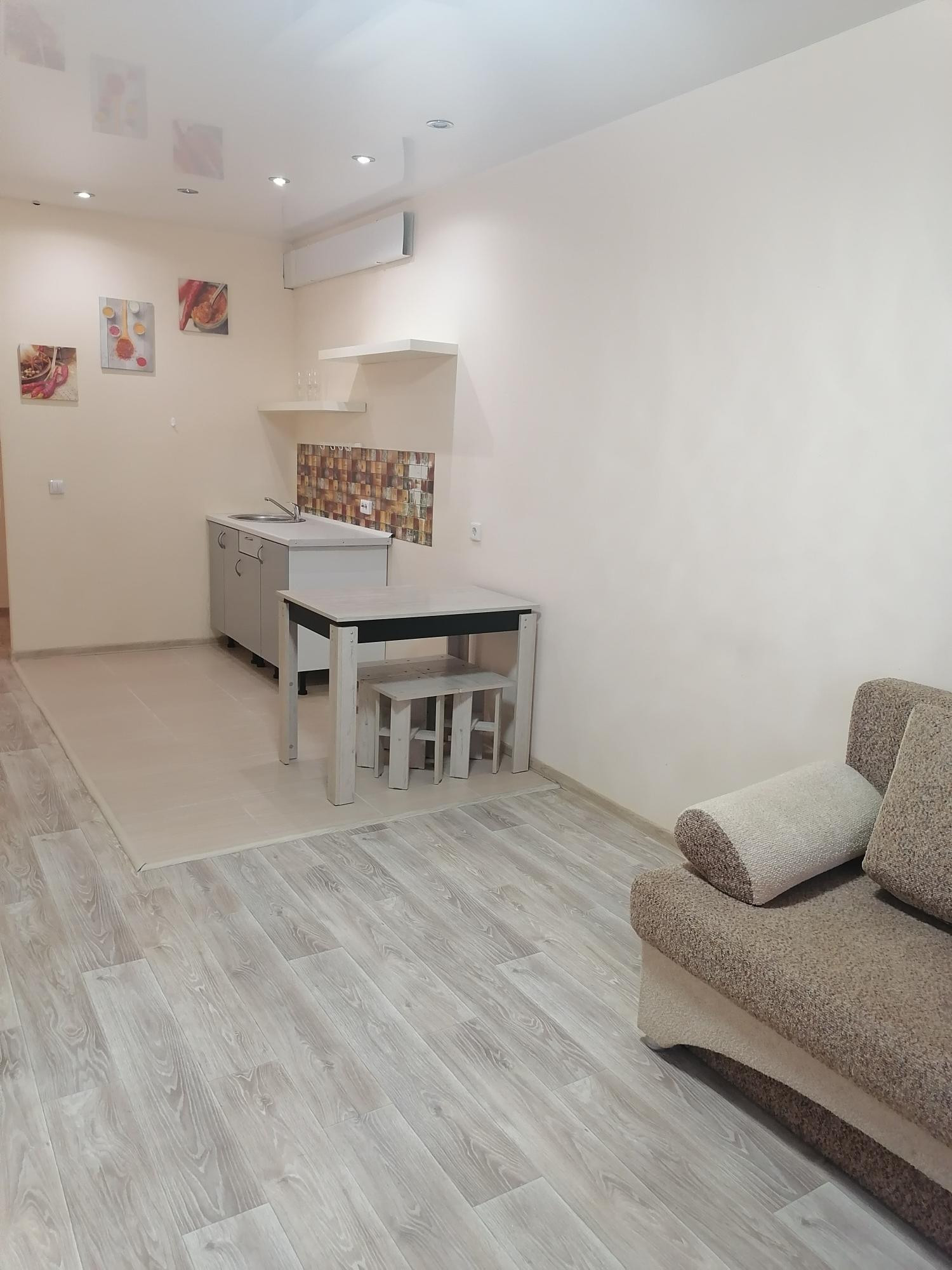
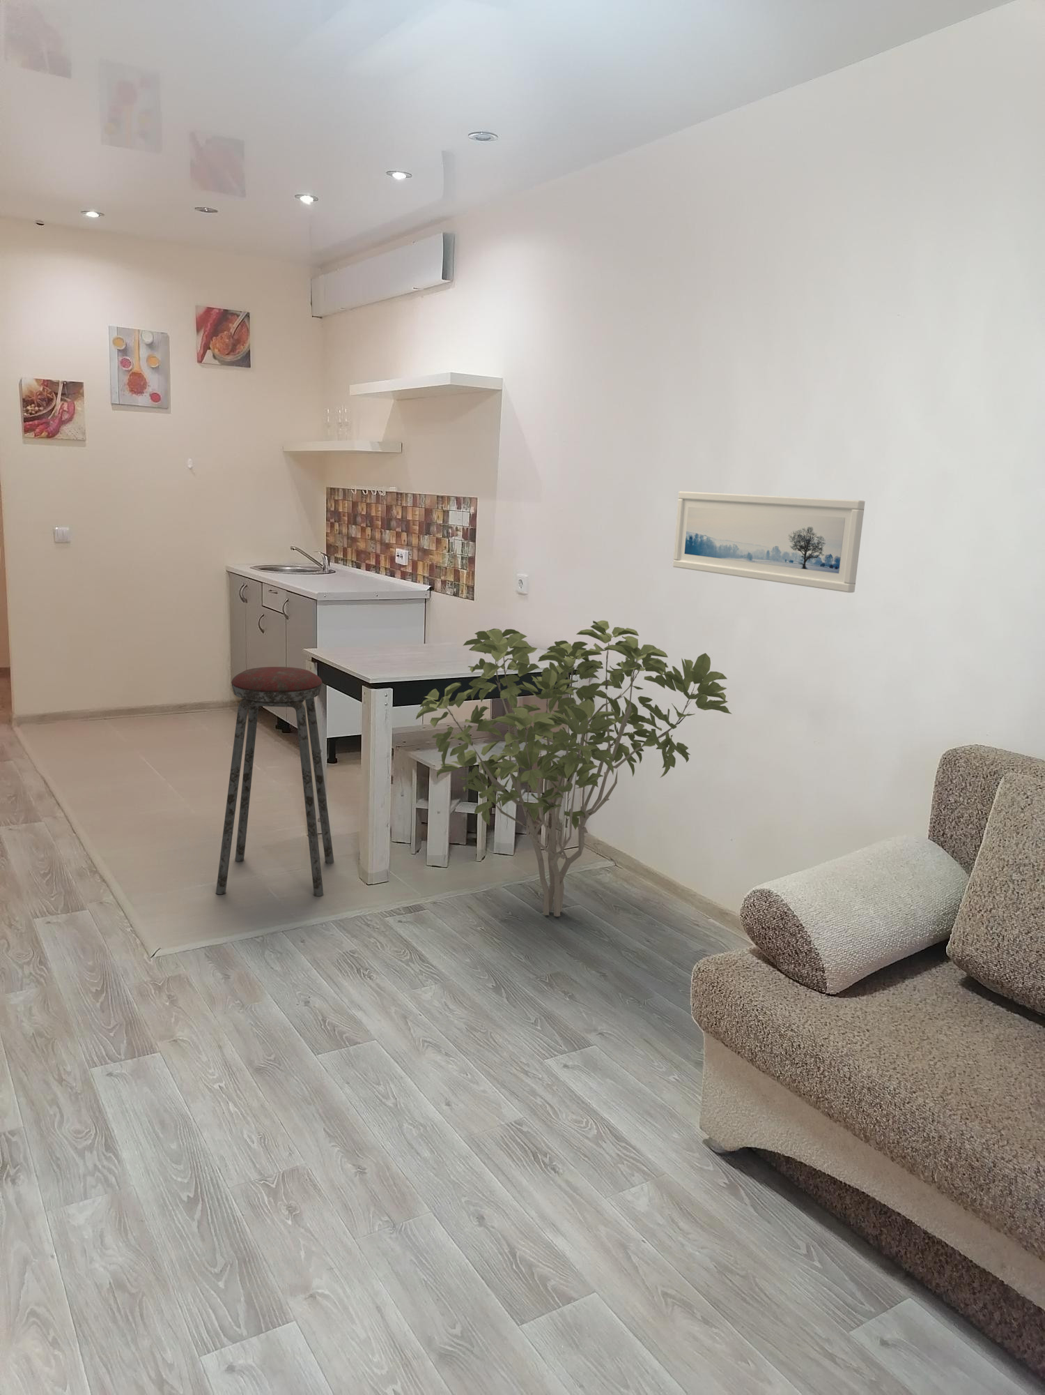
+ music stool (302, 772)
+ shrub (569, 771)
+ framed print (759, 537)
